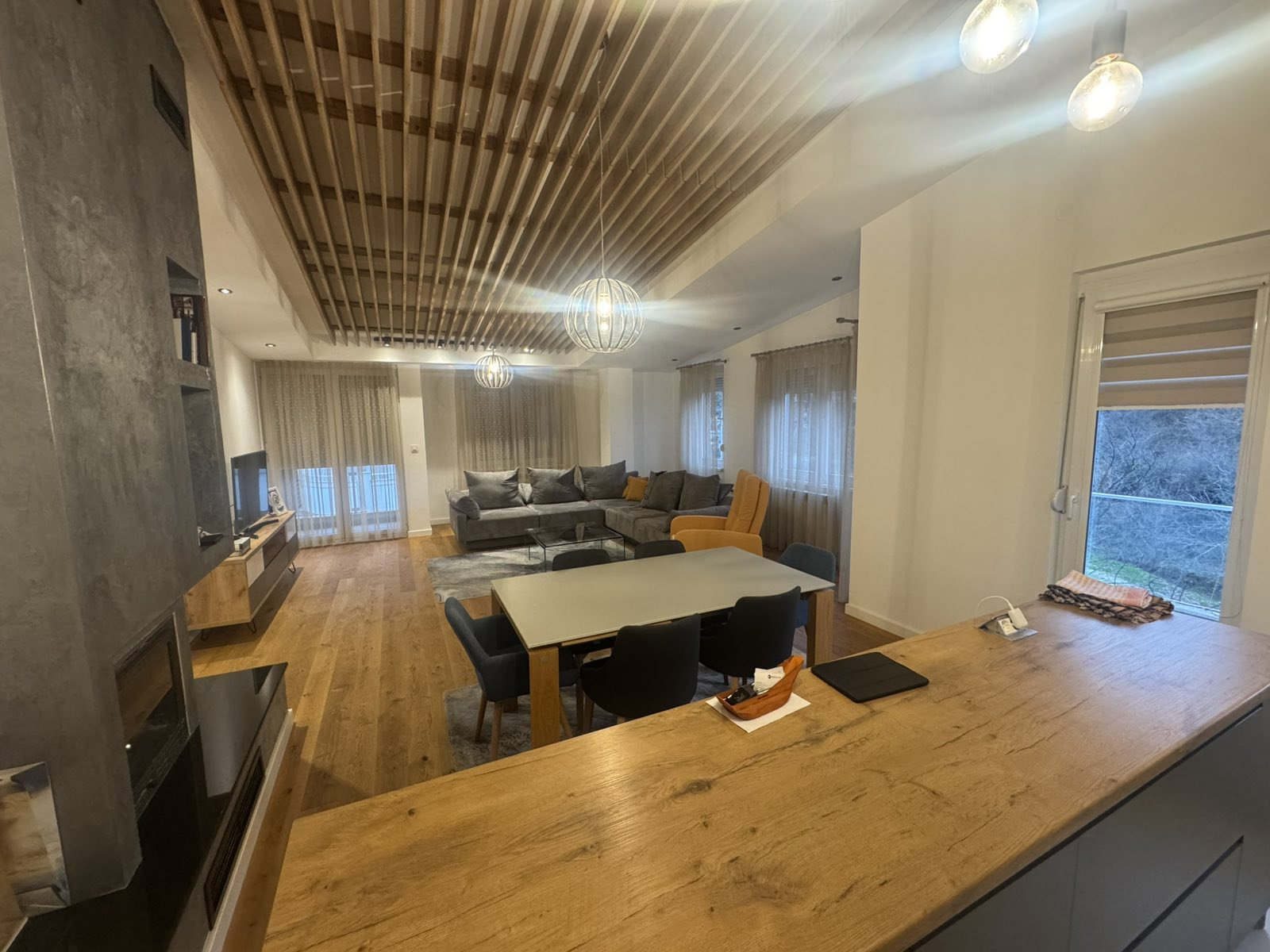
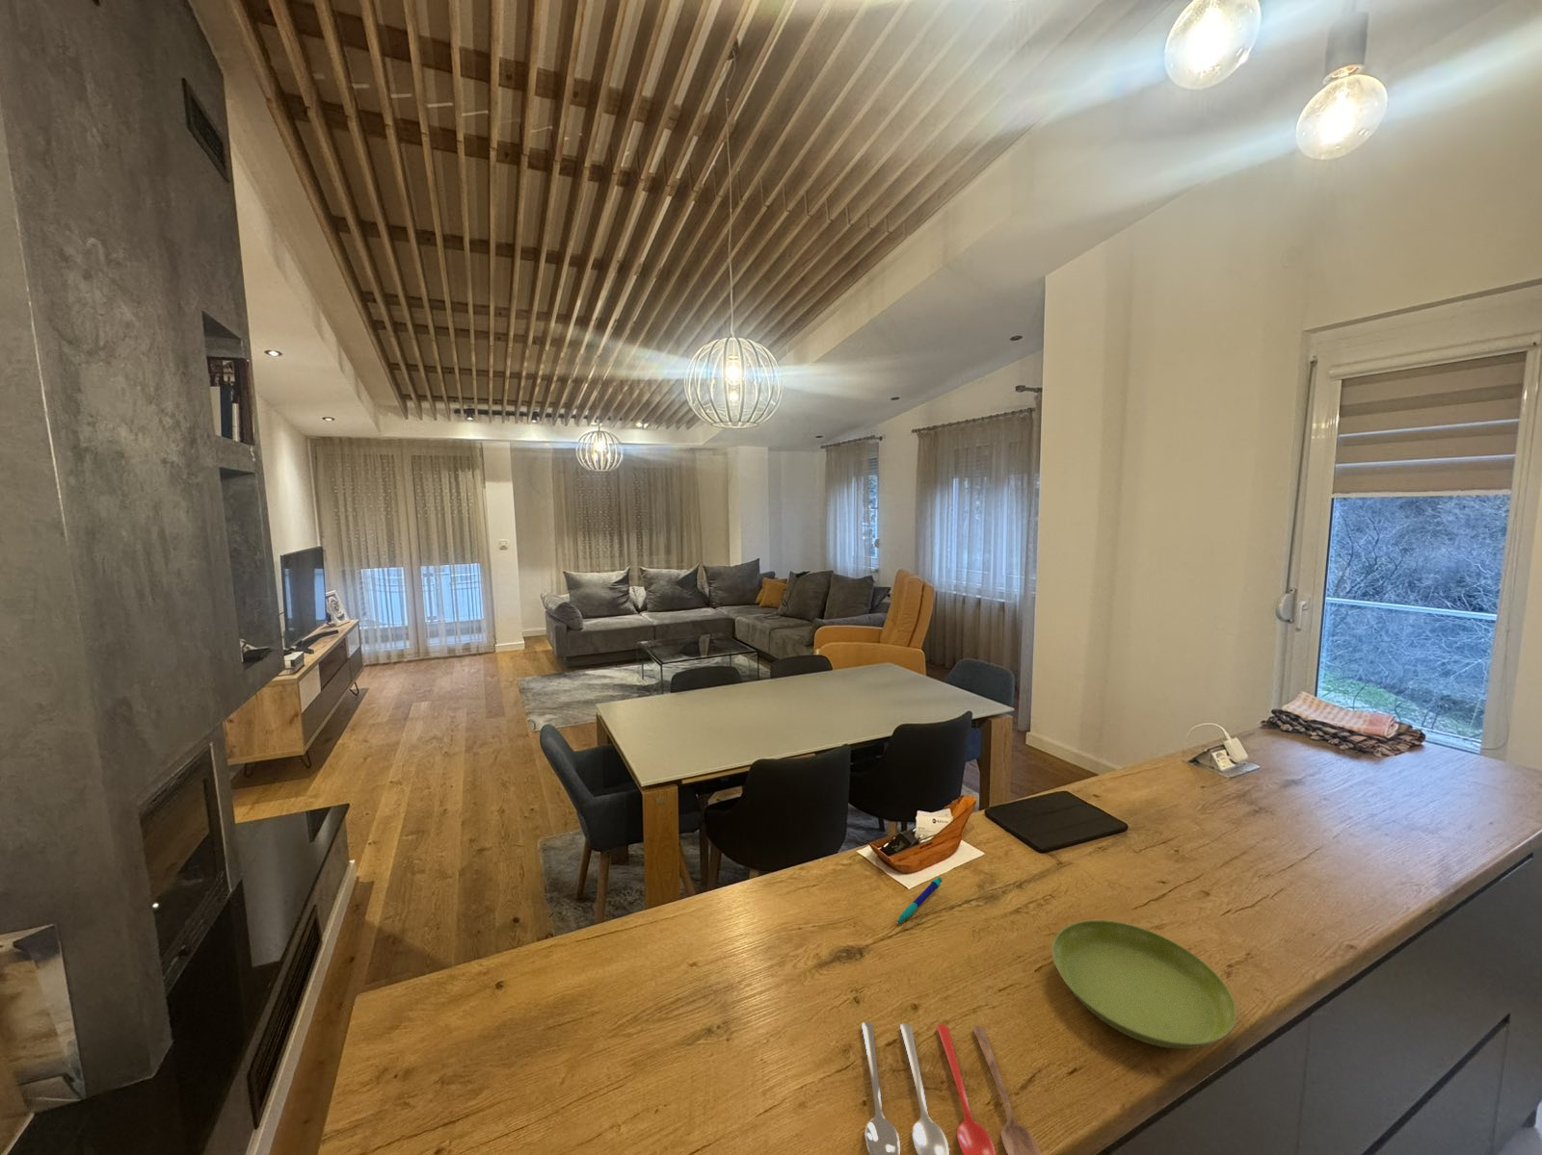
+ saucer (1138, 984)
+ cooking utensil (923, 1092)
+ pen (918, 899)
